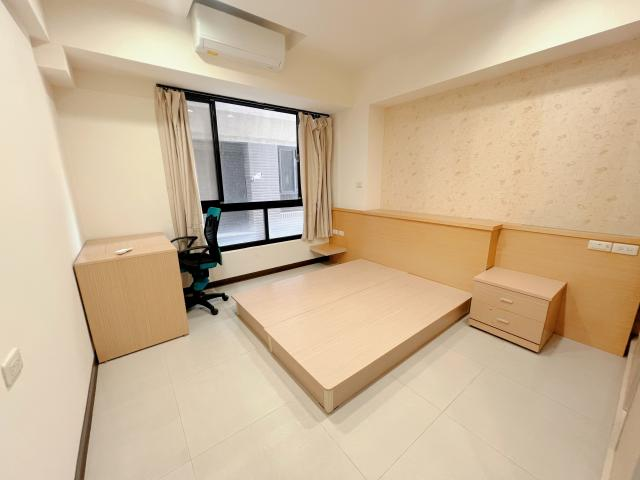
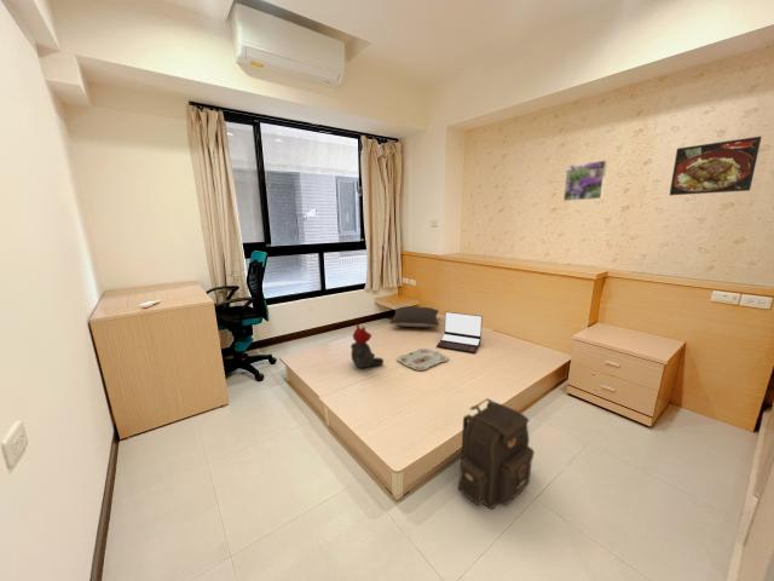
+ teddy bear (366, 344)
+ laptop (458, 330)
+ serving tray (422, 358)
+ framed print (583, 182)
+ pillow (415, 316)
+ backpack (496, 445)
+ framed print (711, 168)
